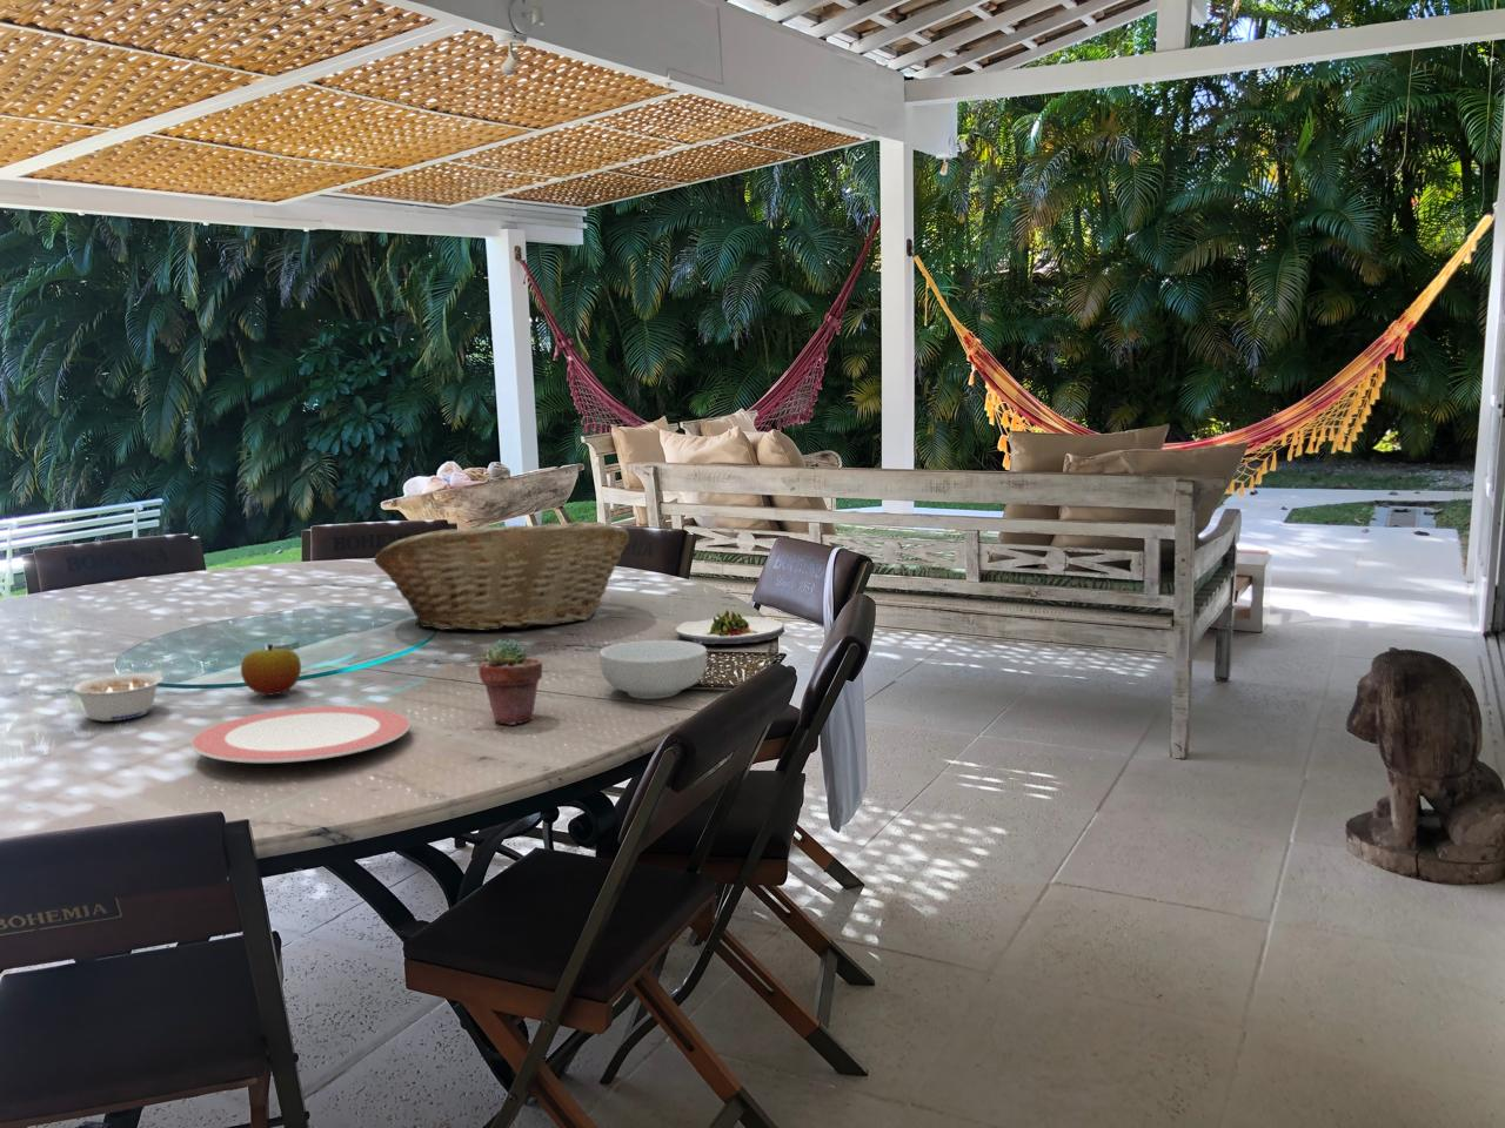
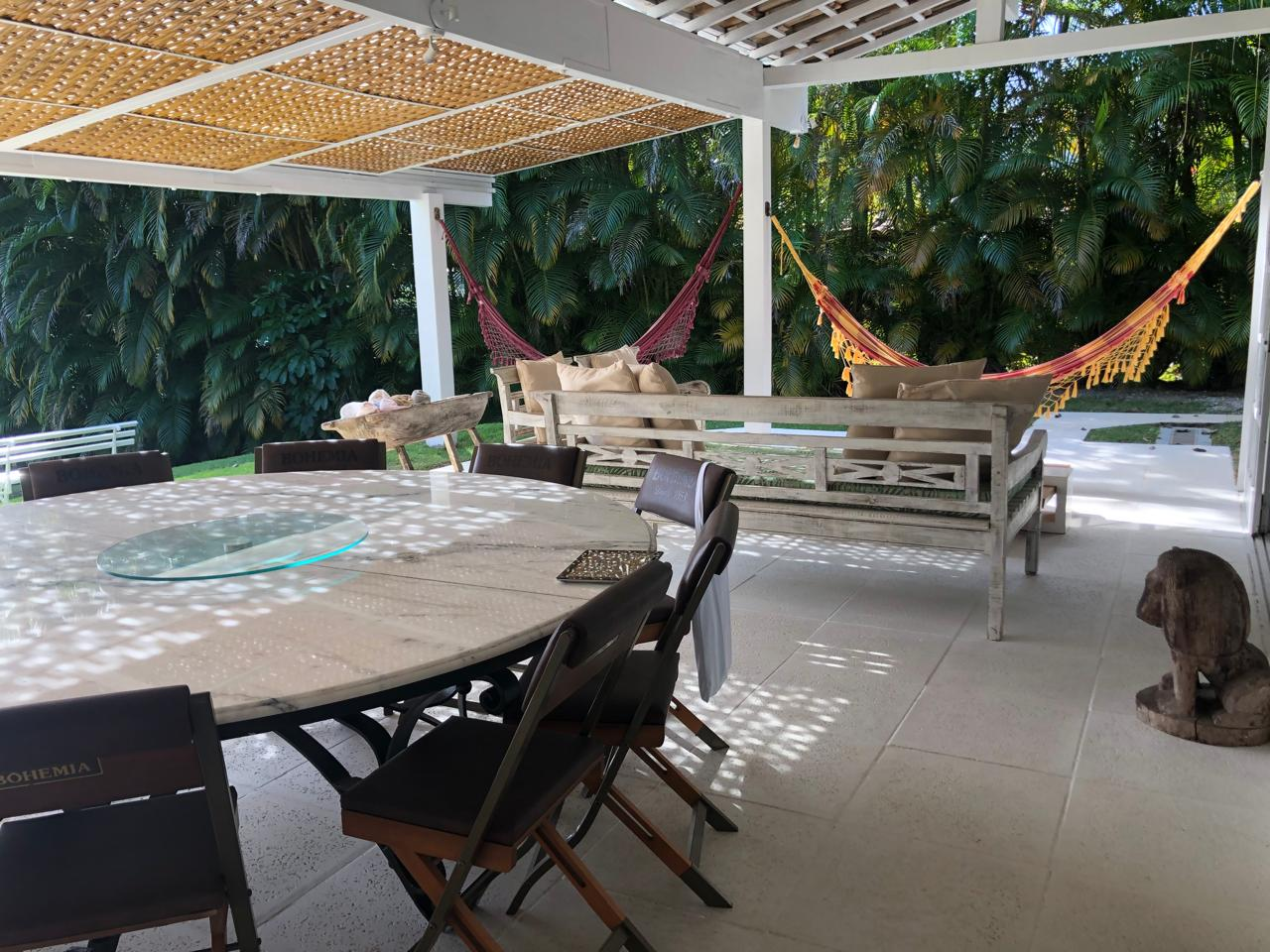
- cereal bowl (653, 671)
- fruit basket (506, 569)
- legume (117, 696)
- apple (270, 668)
- salad plate (730, 623)
- plate (303, 737)
- potted succulent (511, 678)
